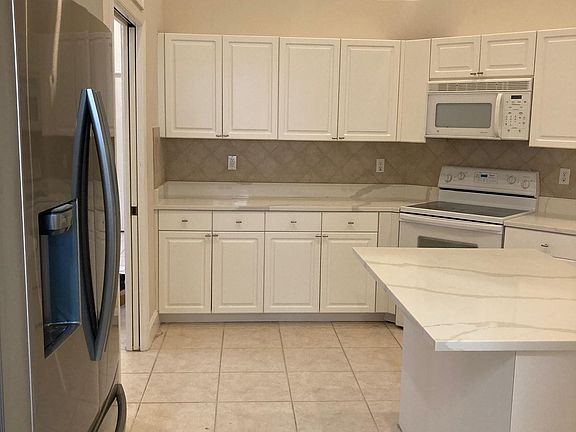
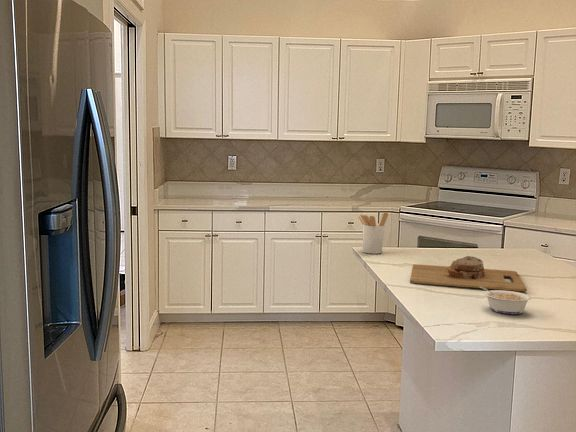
+ legume (505, 301)
+ cutting board (466, 267)
+ utensil holder (371, 232)
